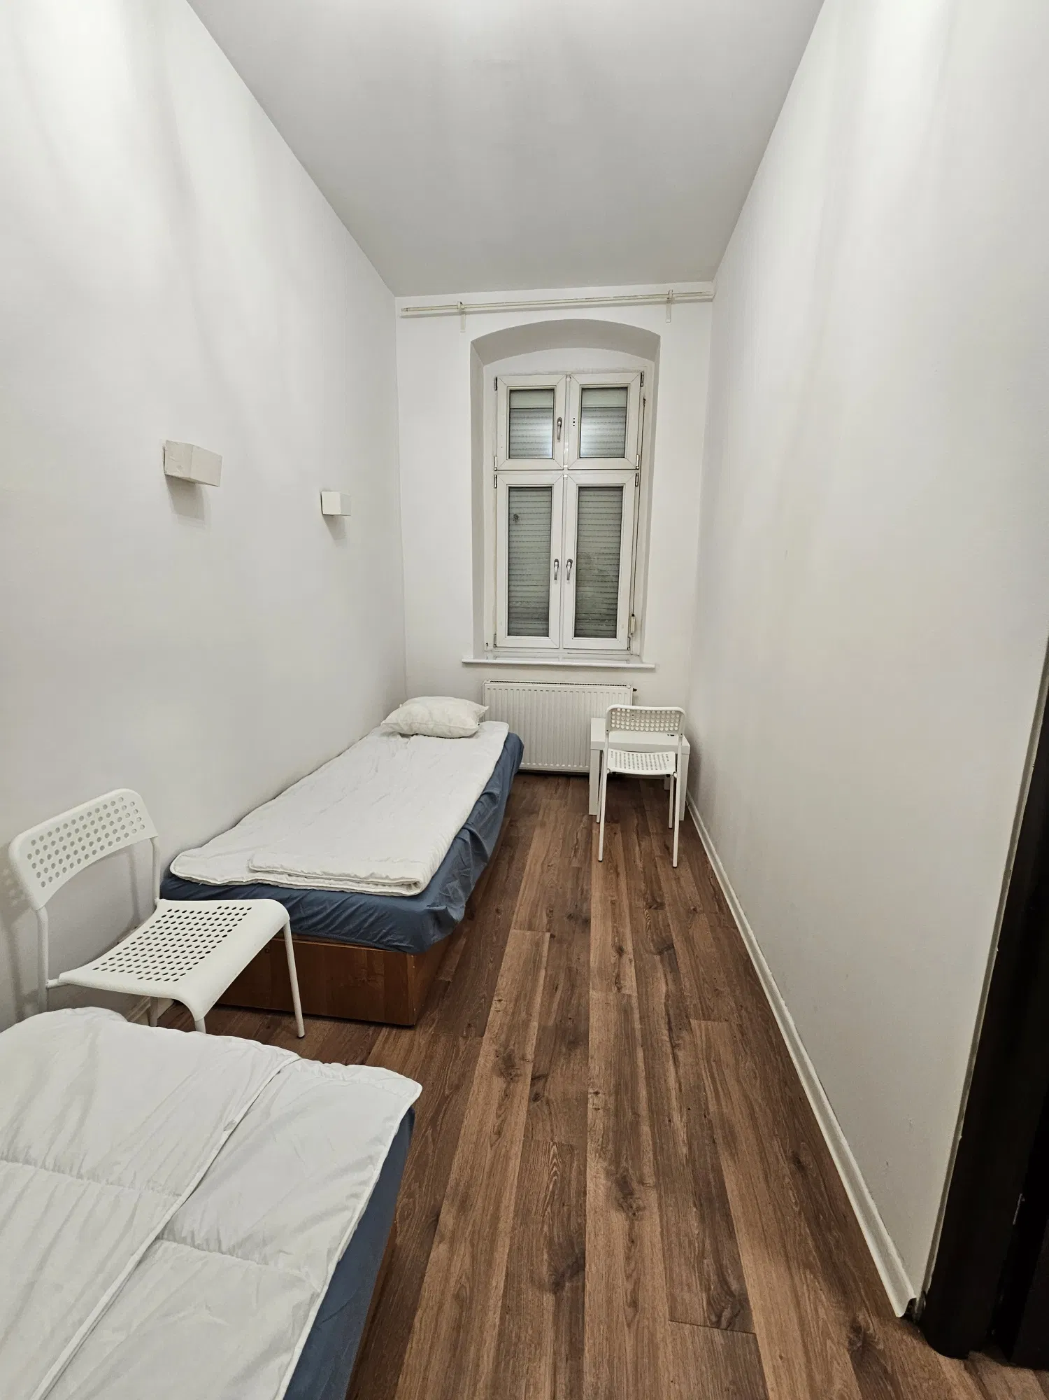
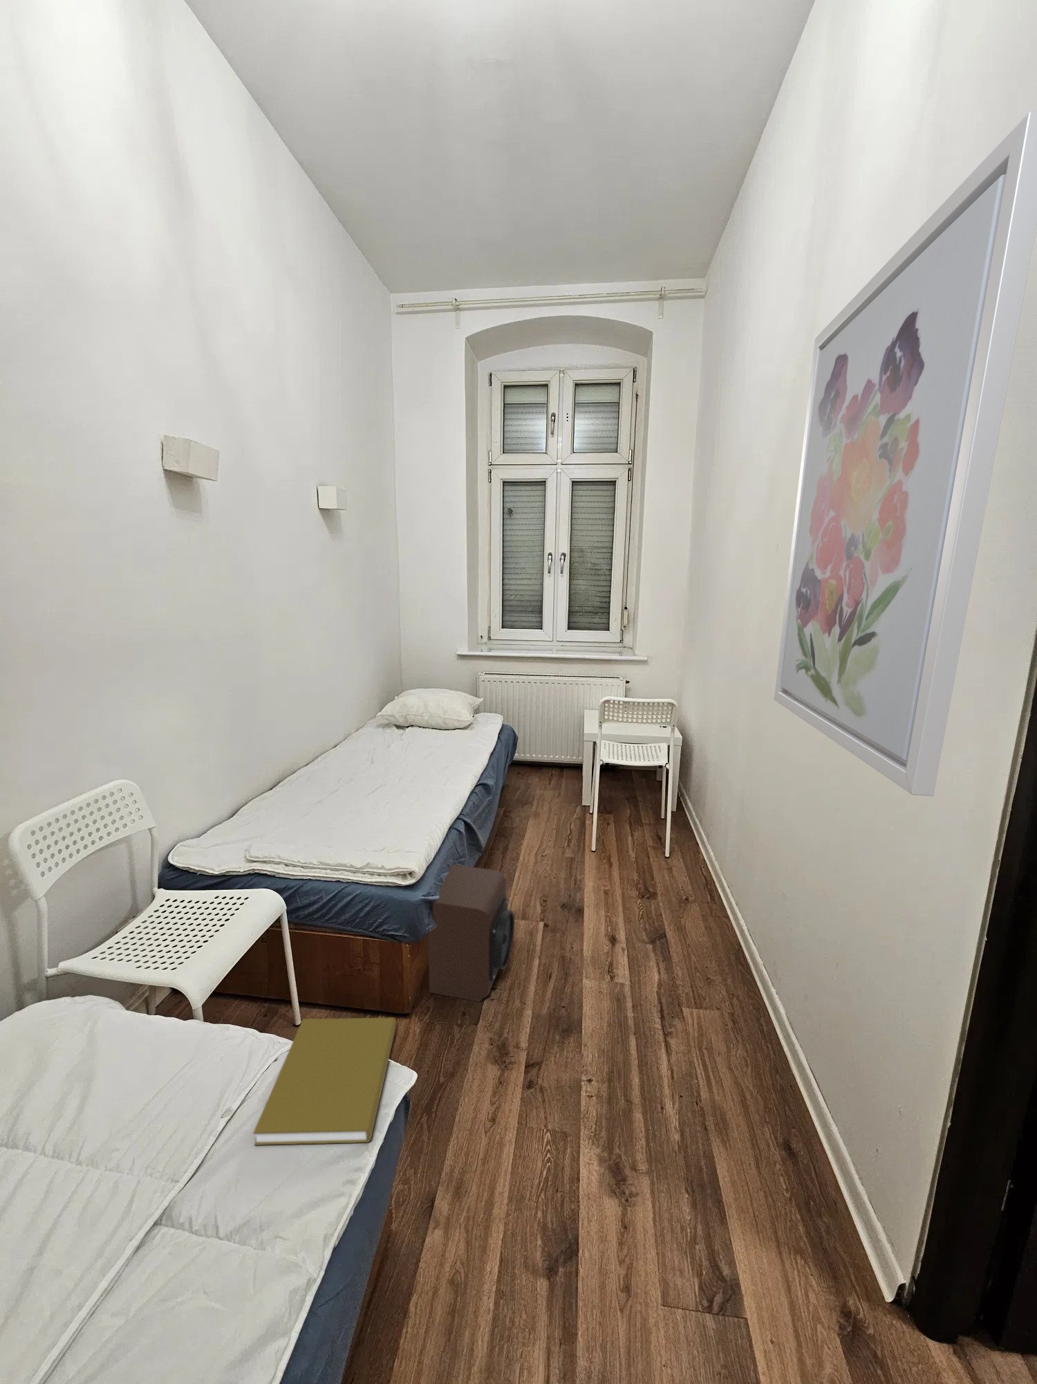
+ speaker (474, 931)
+ book (333, 1075)
+ wall art (862, 518)
